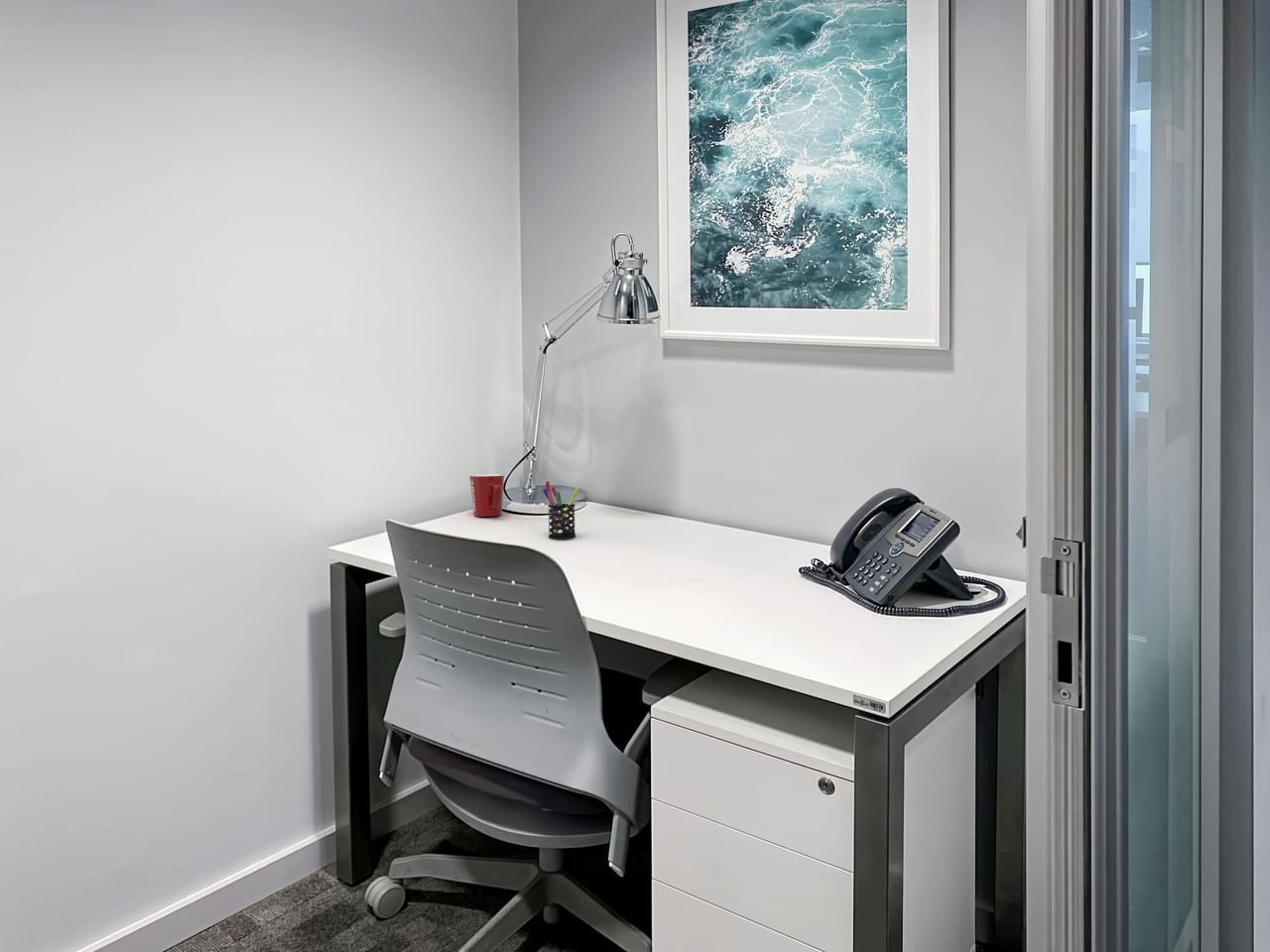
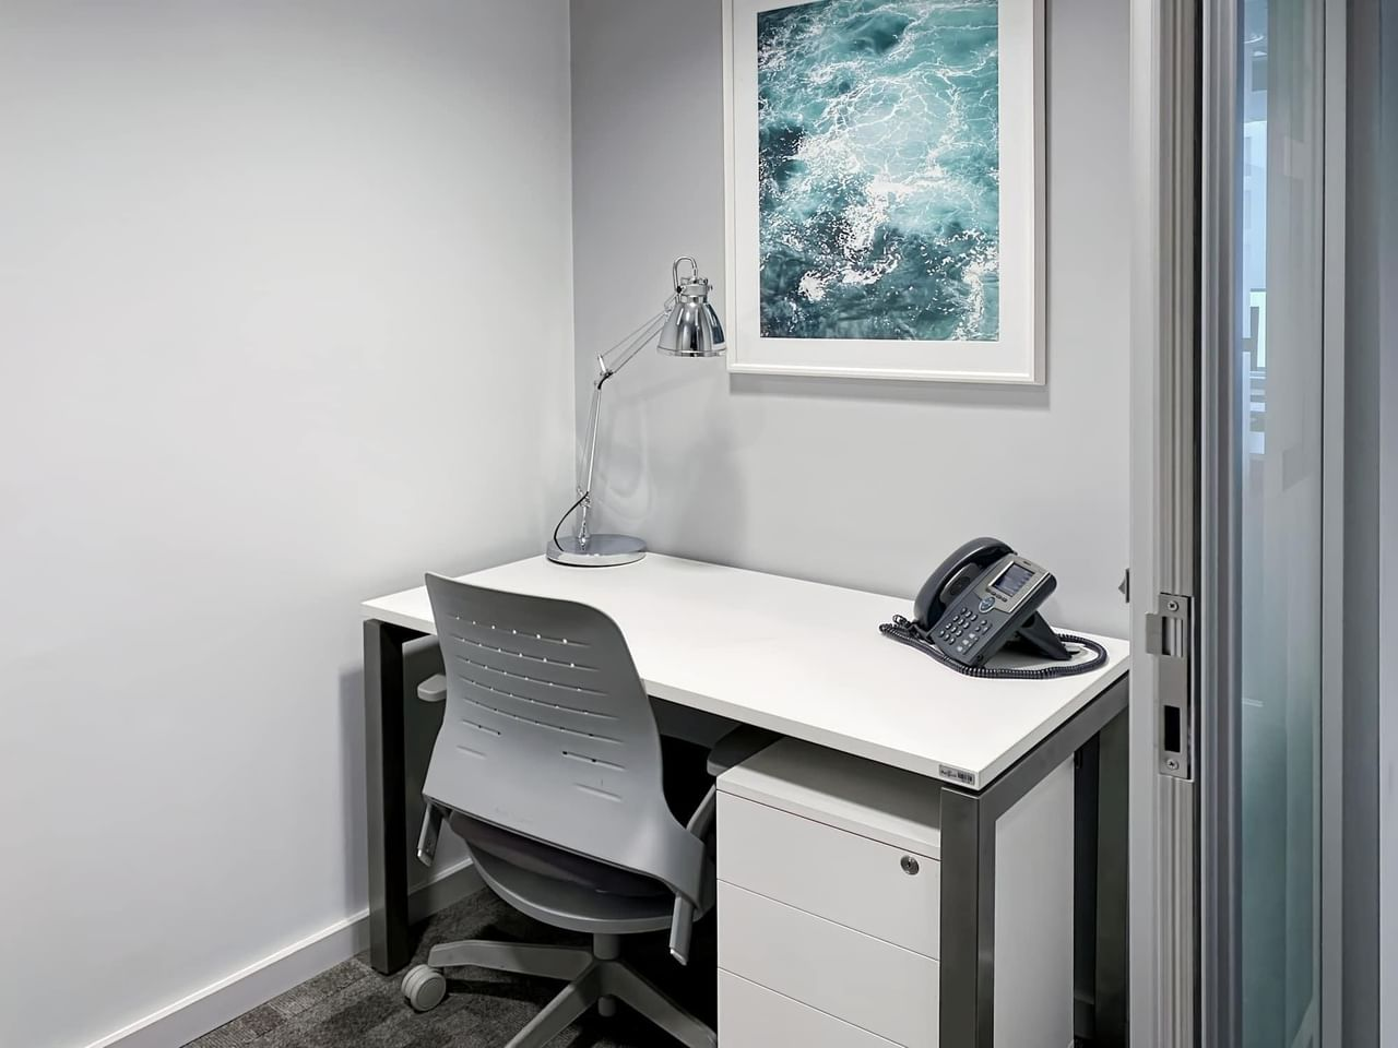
- pen holder (559, 509)
- mug (489, 495)
